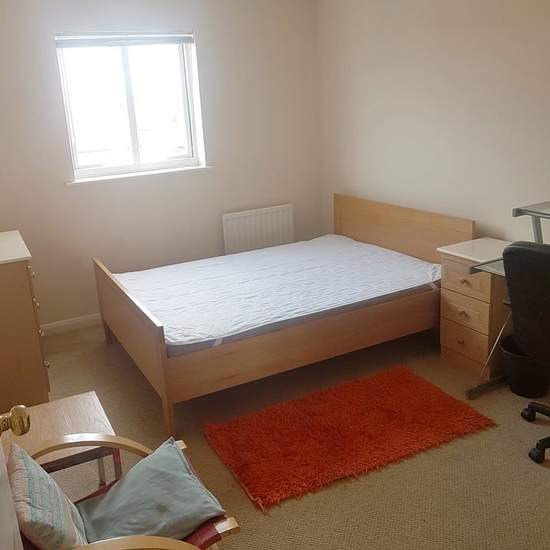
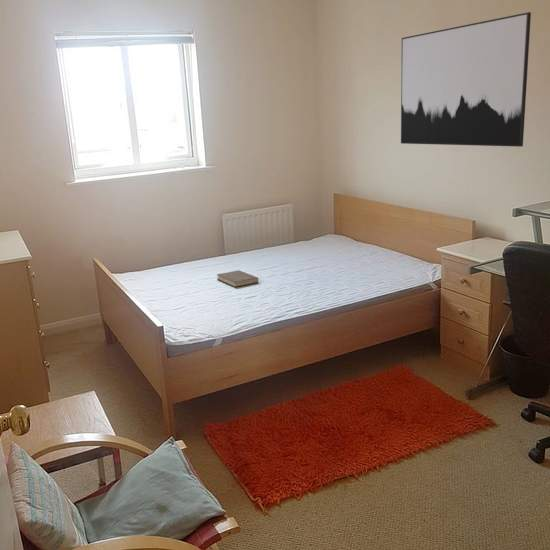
+ book (237, 278)
+ wall art (456, 87)
